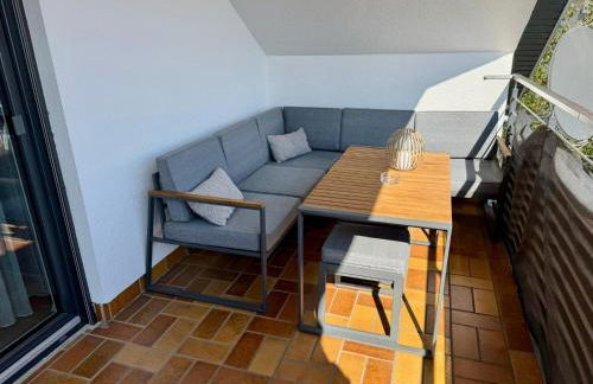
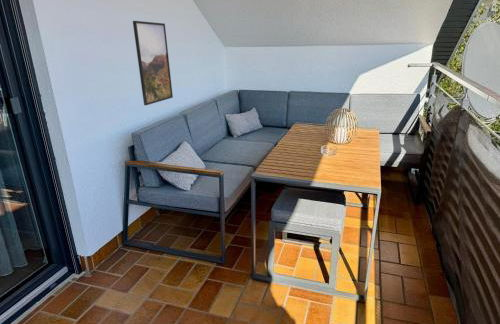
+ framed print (154, 63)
